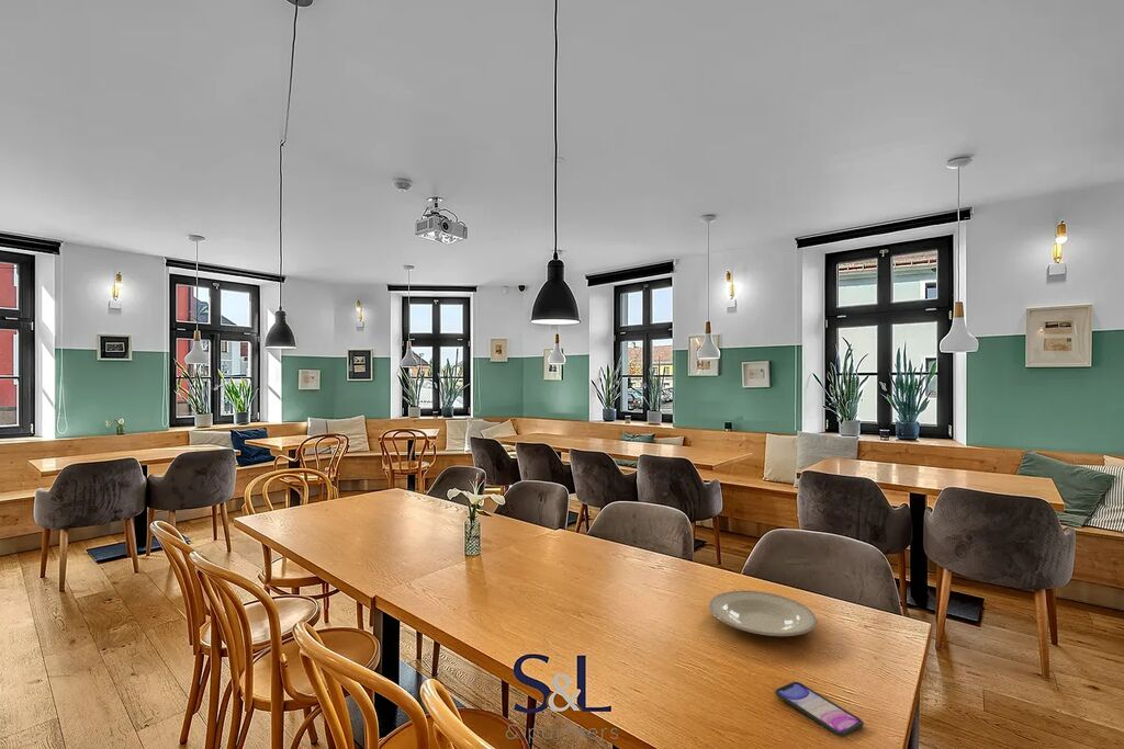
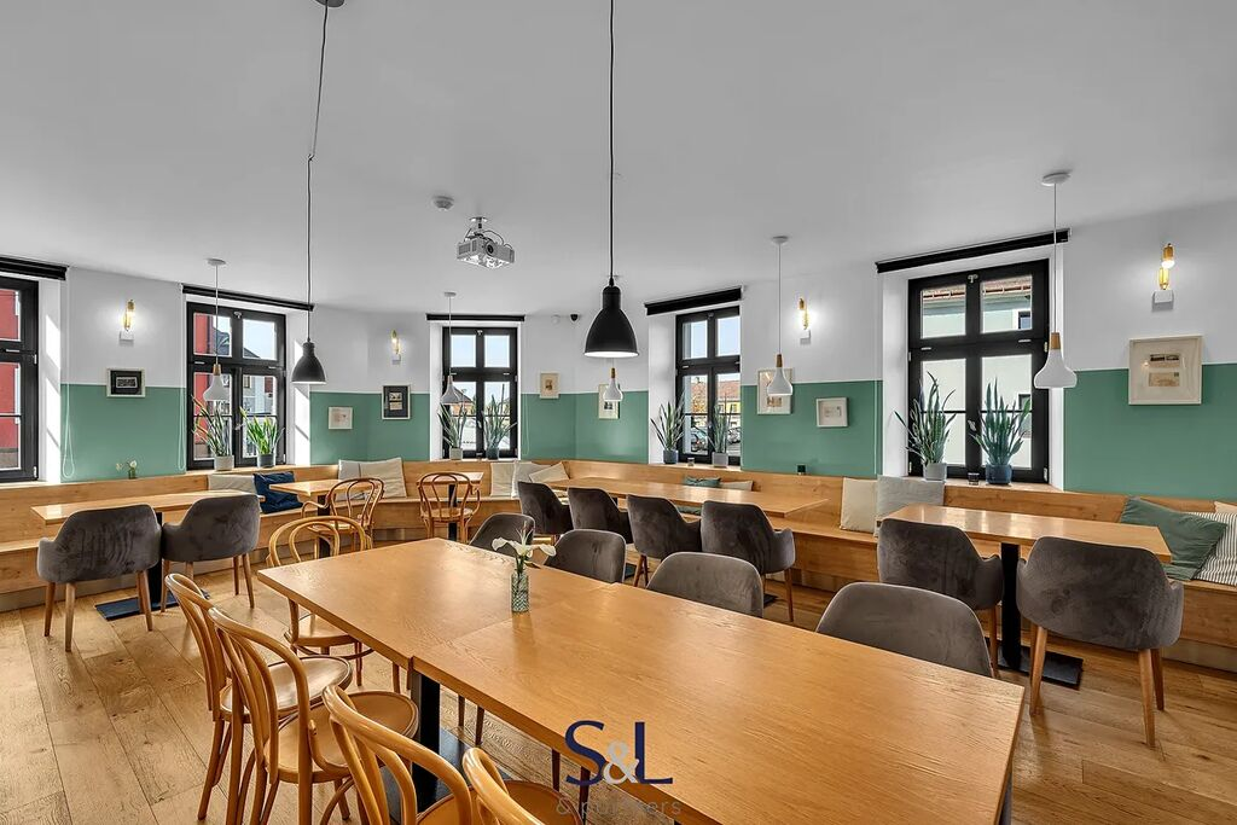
- plate (761, 616)
- smartphone (817, 706)
